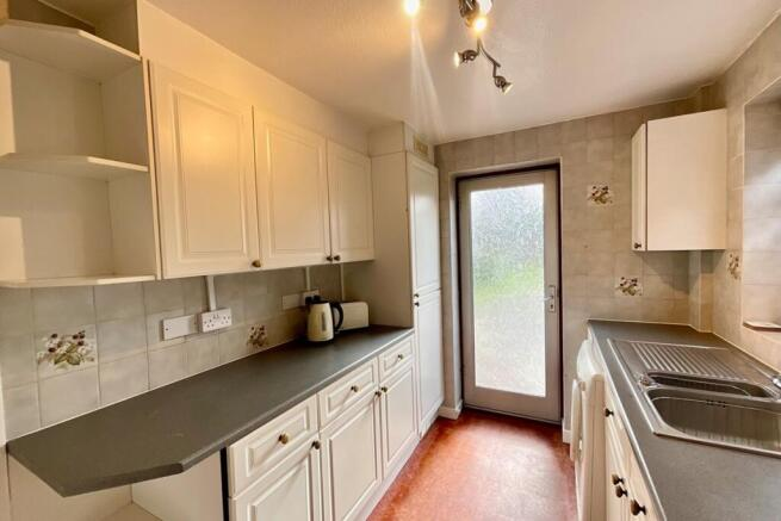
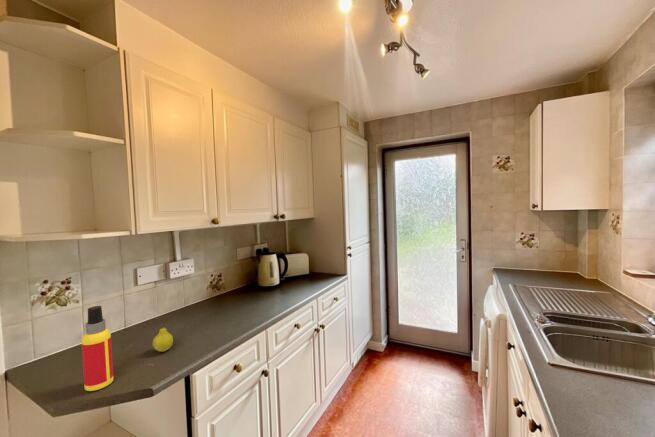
+ fruit (162, 335)
+ spray bottle (97, 346)
